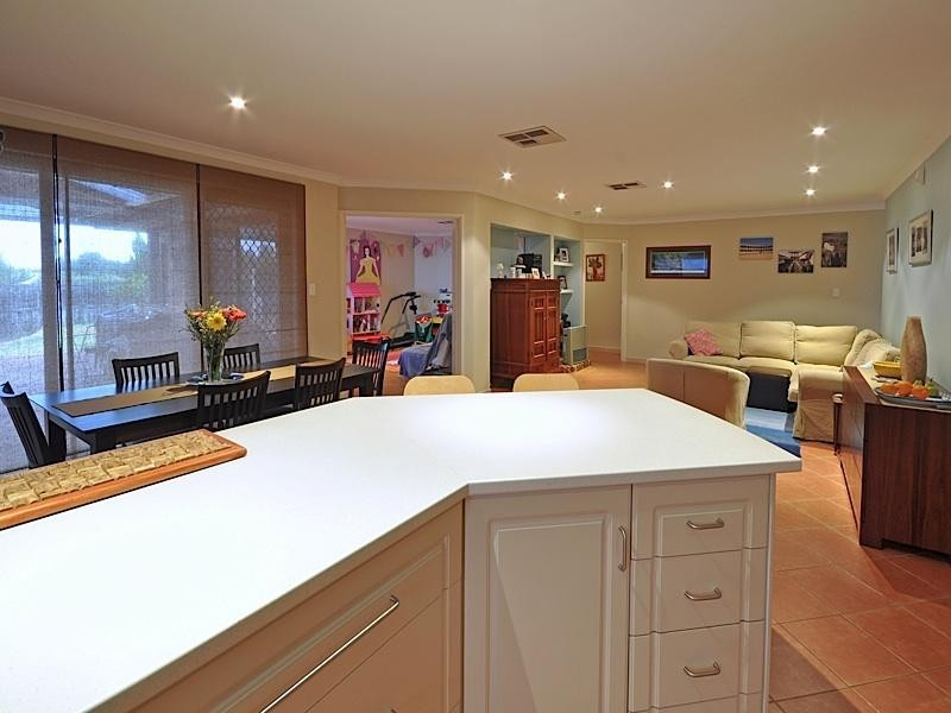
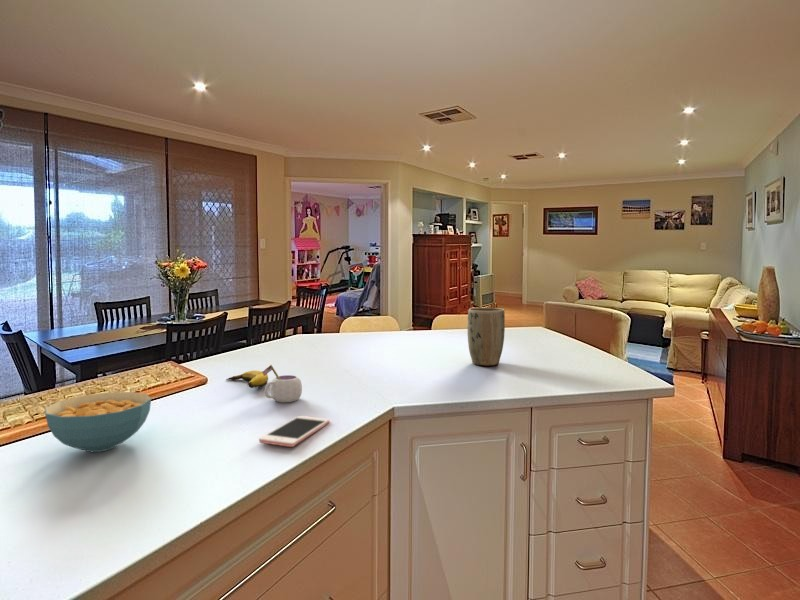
+ banana (250, 377)
+ cereal bowl (100, 425)
+ mug (281, 381)
+ cell phone (296, 430)
+ plant pot (485, 336)
